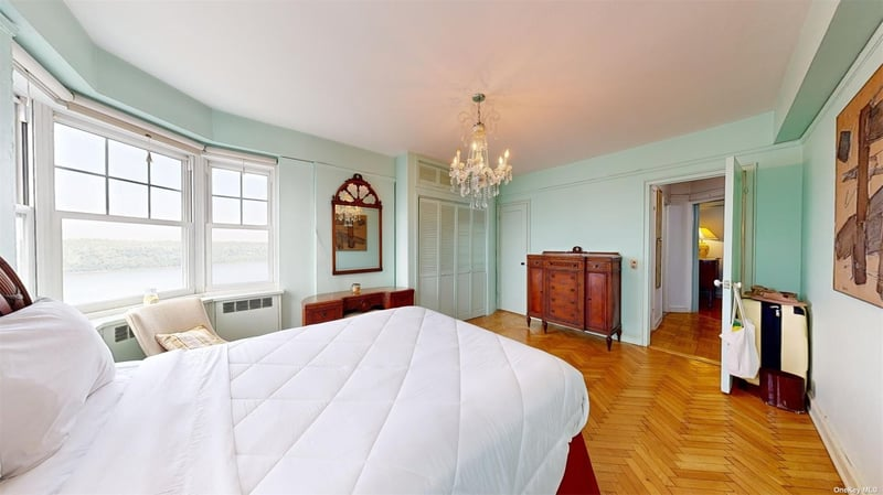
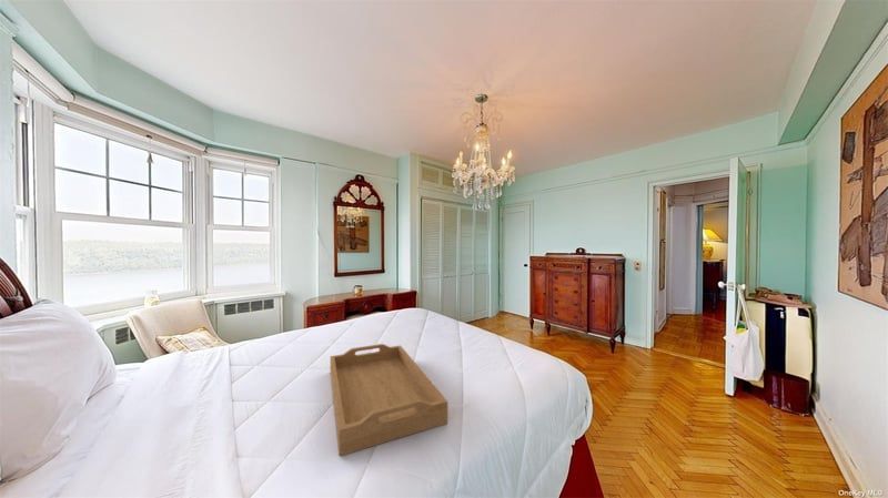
+ serving tray (379, 380)
